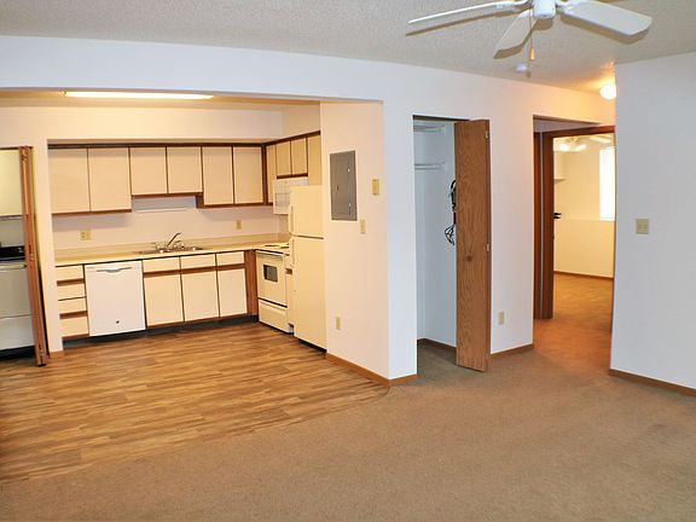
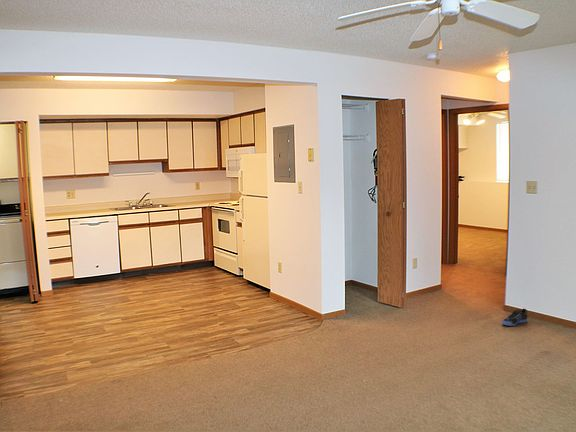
+ sneaker (514, 316)
